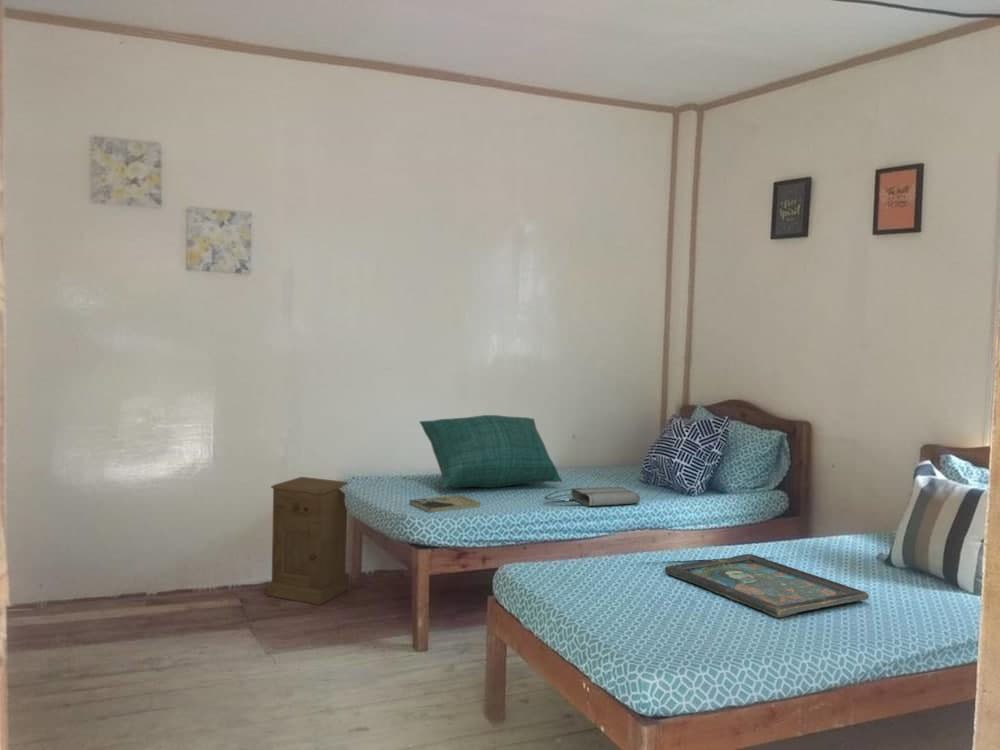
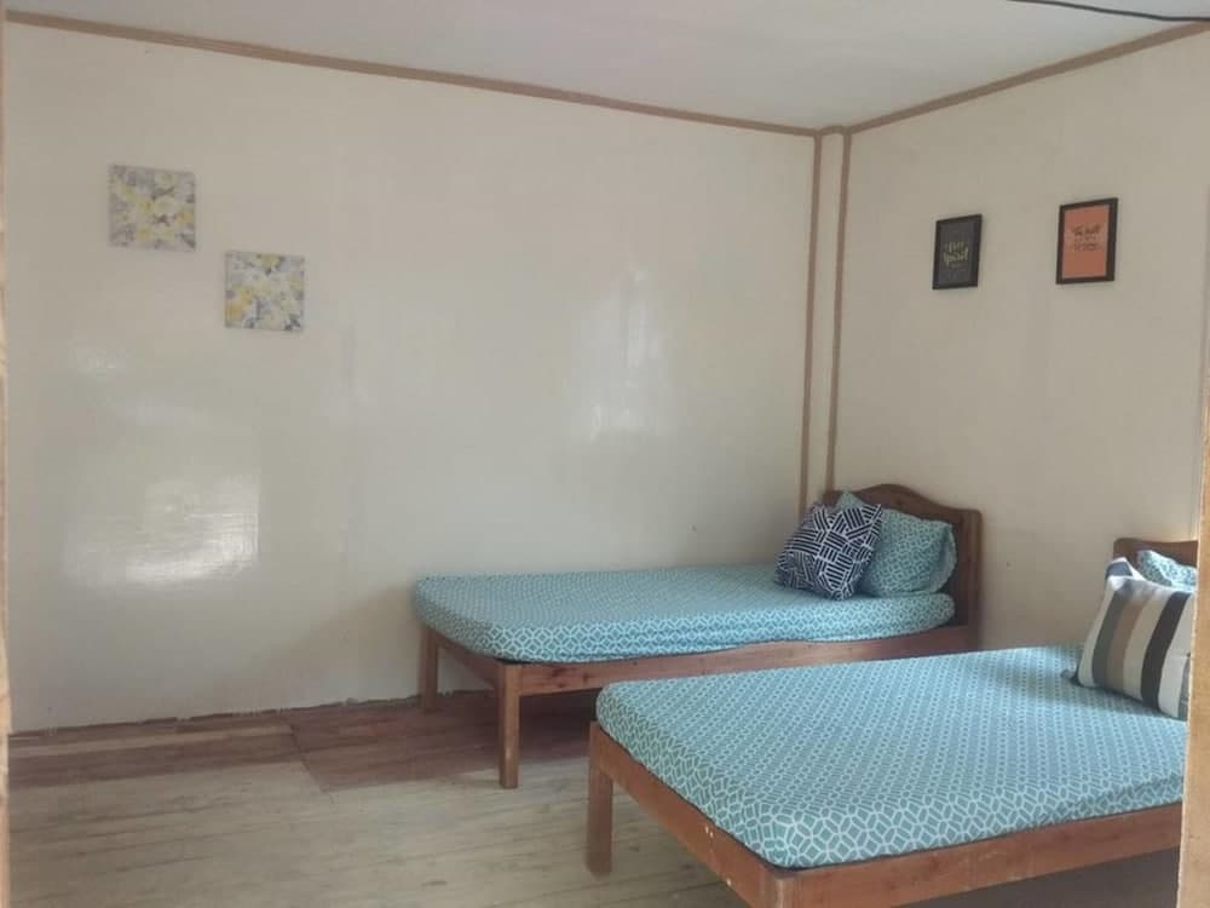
- cushion (490, 451)
- nightstand (309, 538)
- book (445, 503)
- decorative tray (762, 582)
- tote bag (589, 496)
